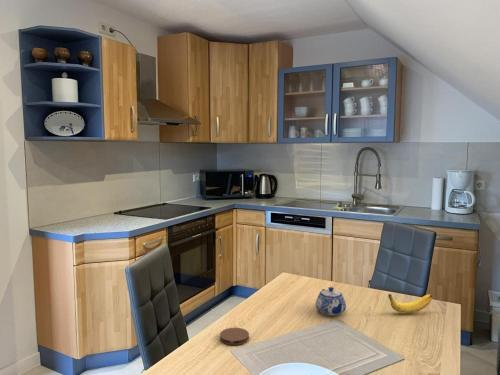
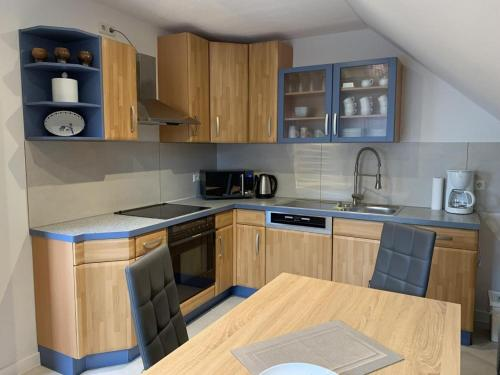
- teapot (331, 300)
- coaster (234, 336)
- banana (409, 303)
